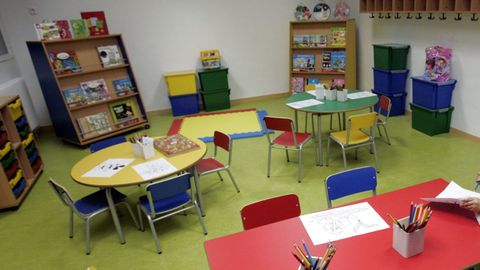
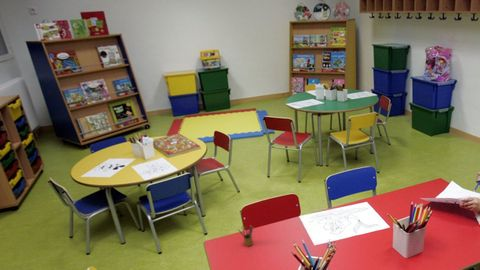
+ pencil box (247, 235)
